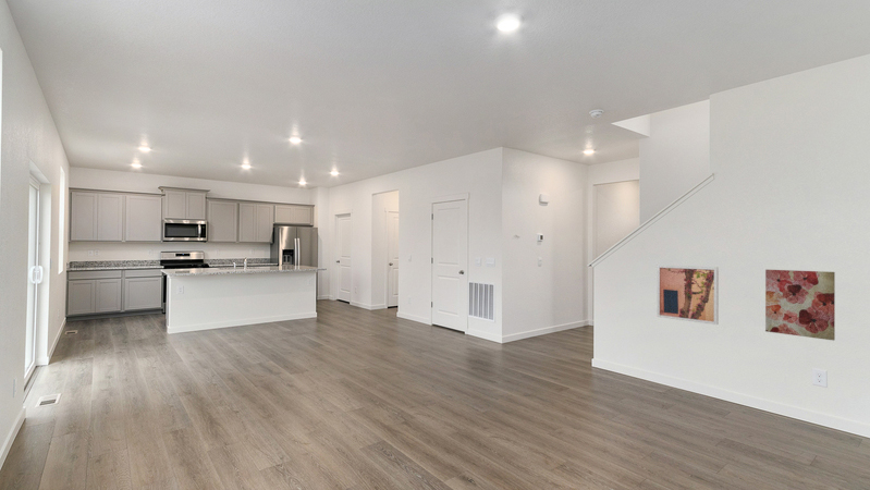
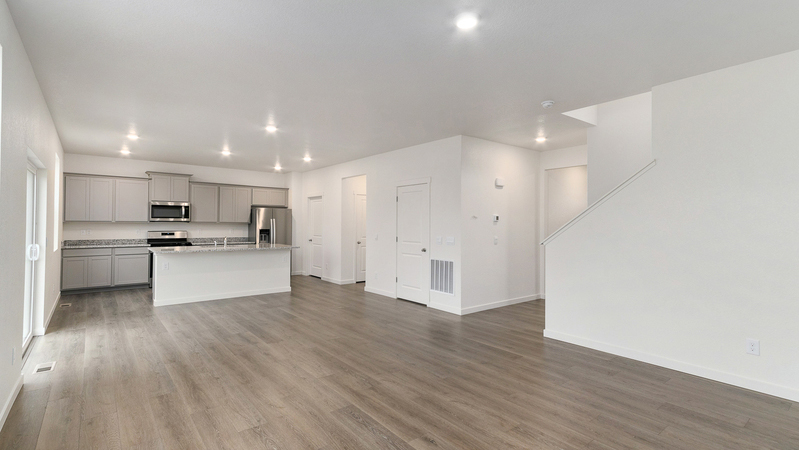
- wall art (686, 293)
- wall art (798, 303)
